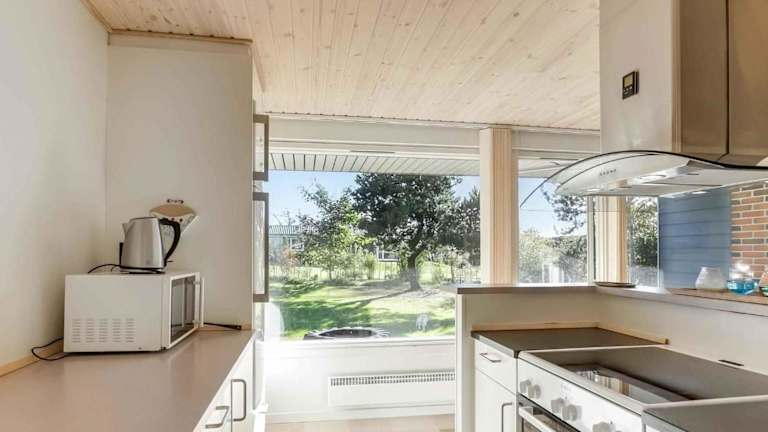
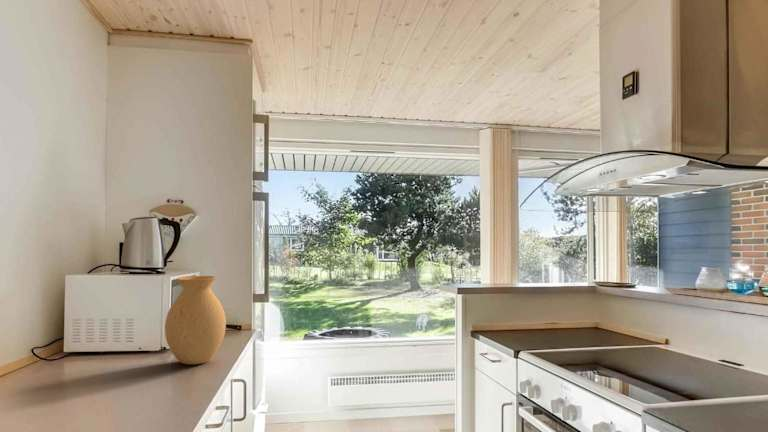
+ vase (196, 319)
